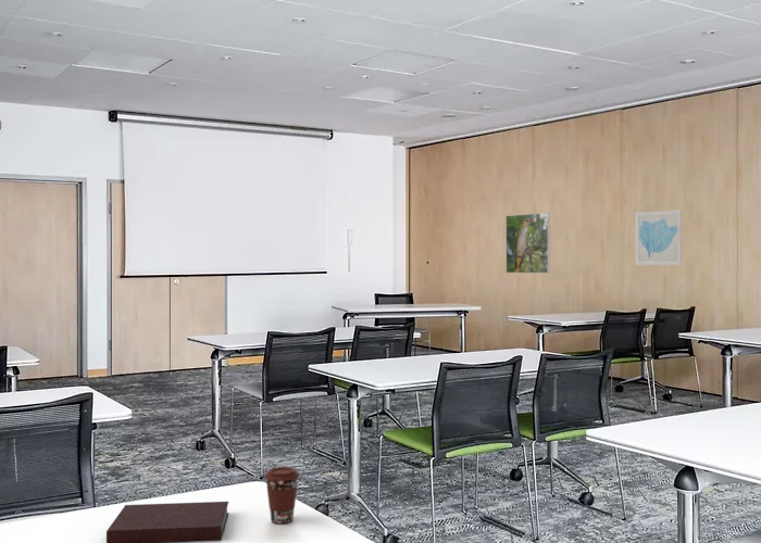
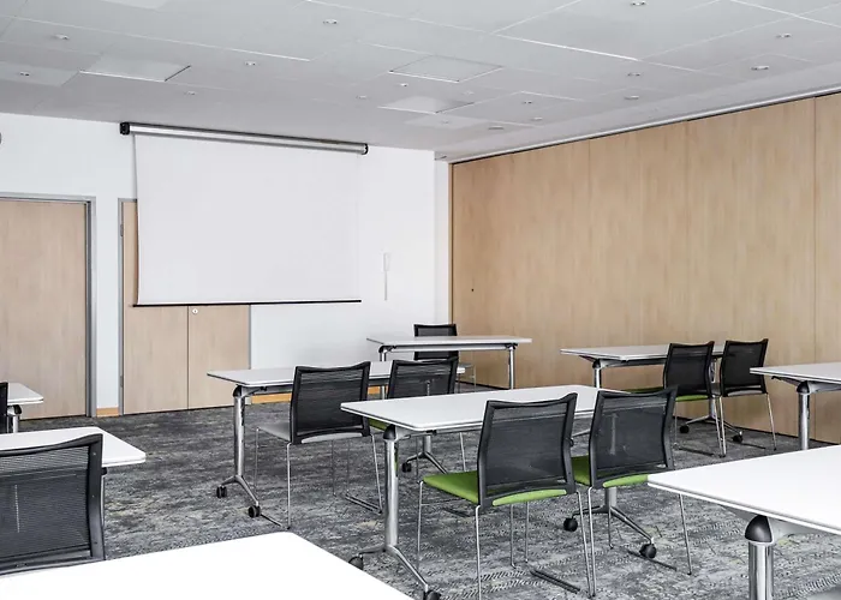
- wall art (658, 238)
- notebook (171, 521)
- coffee cup (282, 494)
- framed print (526, 243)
